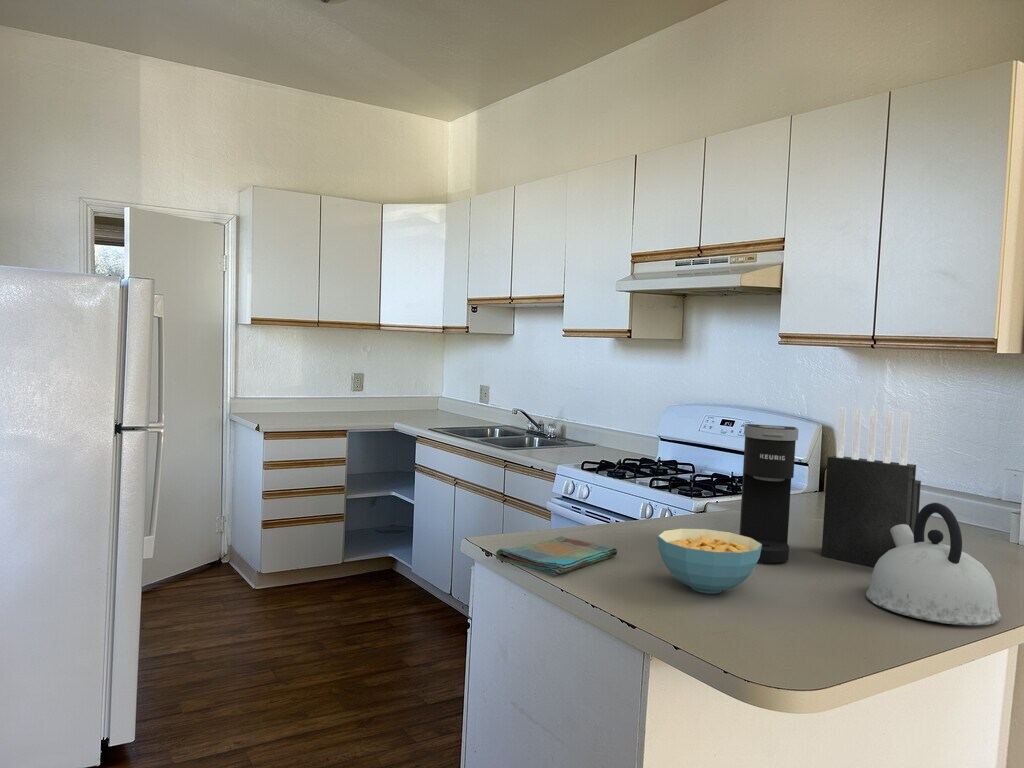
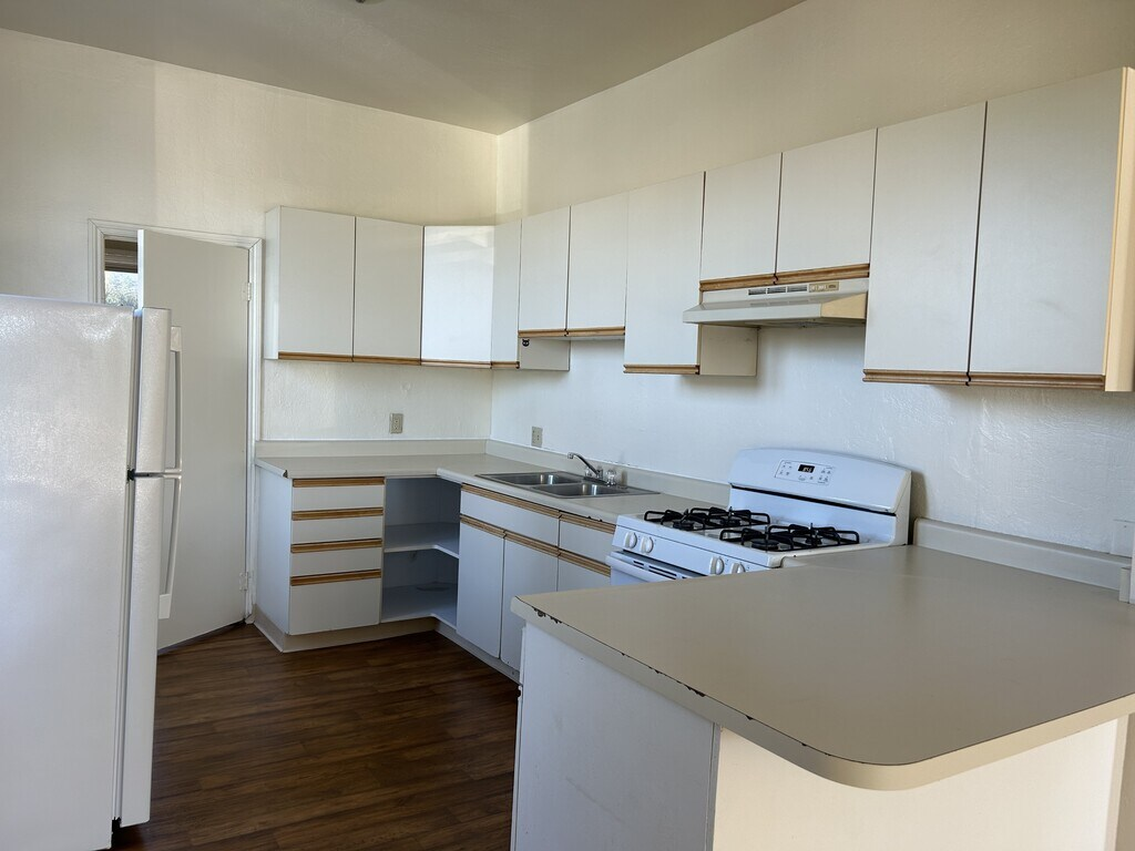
- coffee maker (766, 487)
- kettle (930, 552)
- cereal bowl (707, 564)
- knife block (874, 484)
- dish towel (557, 552)
